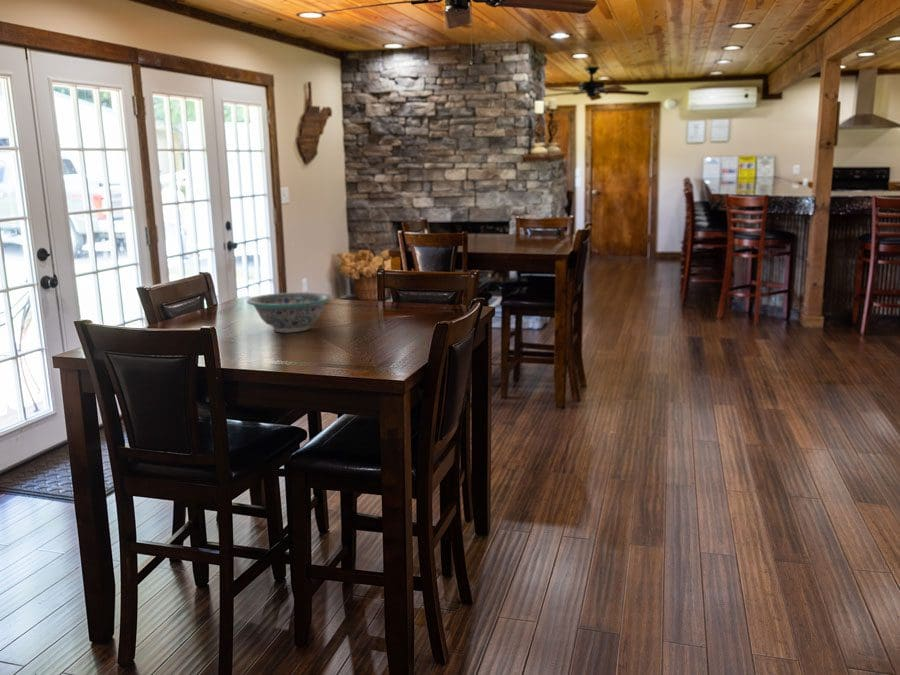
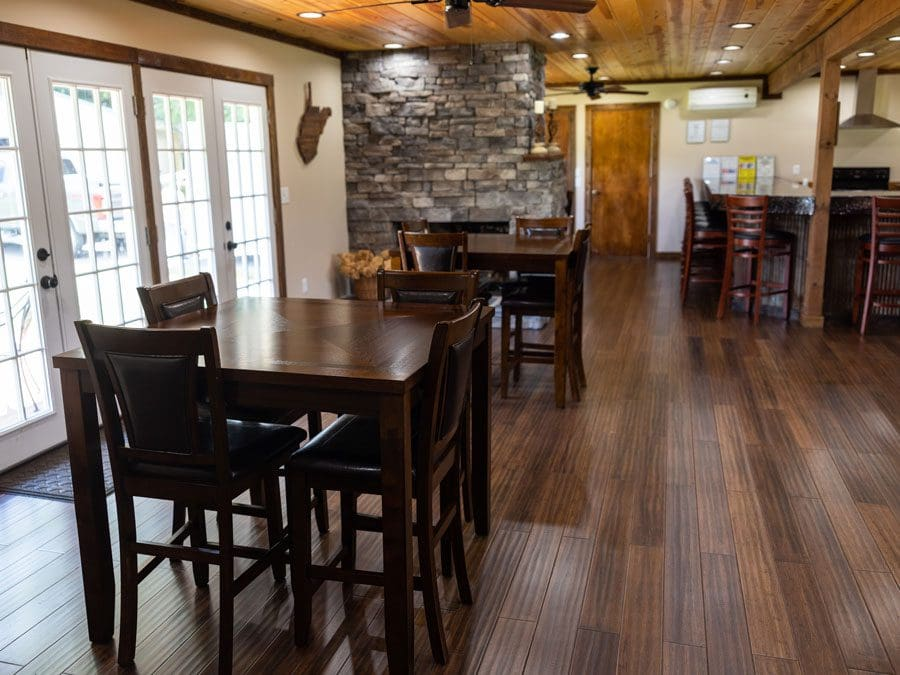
- decorative bowl (290, 313)
